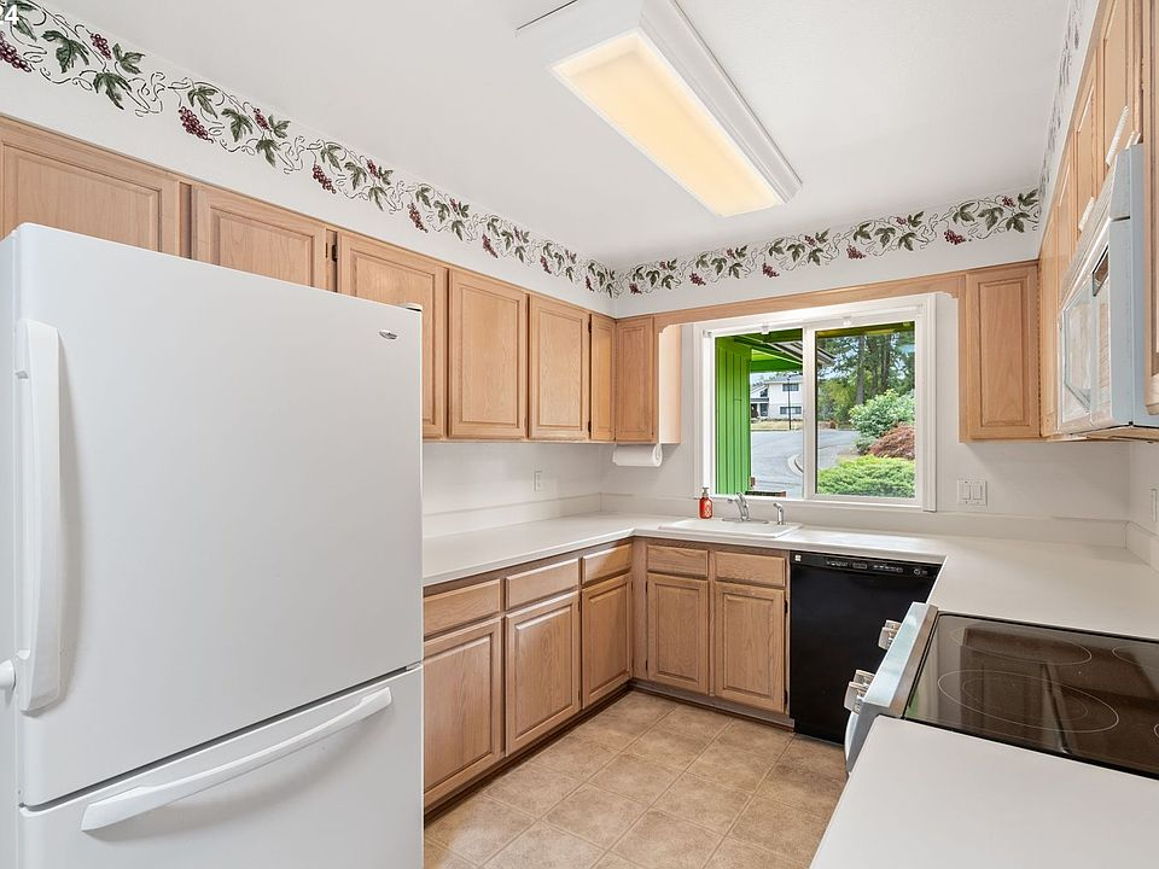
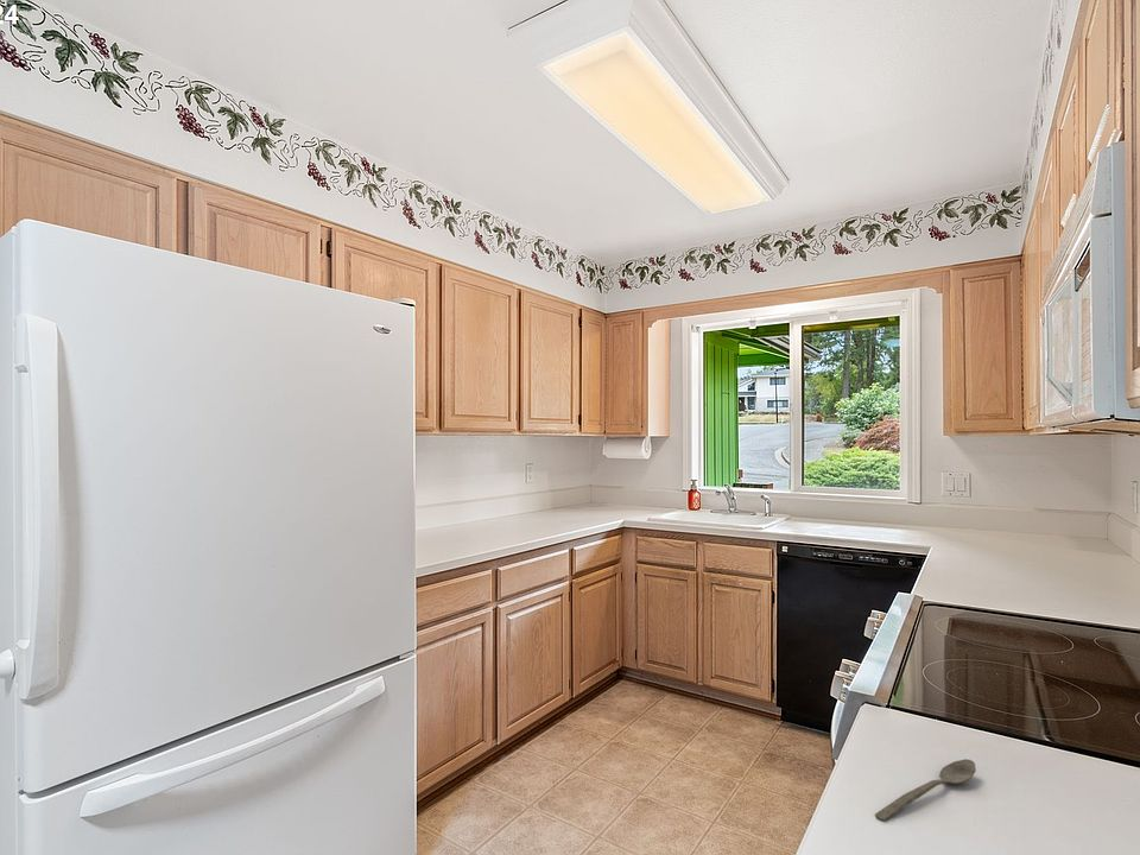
+ spoon (927, 787)
